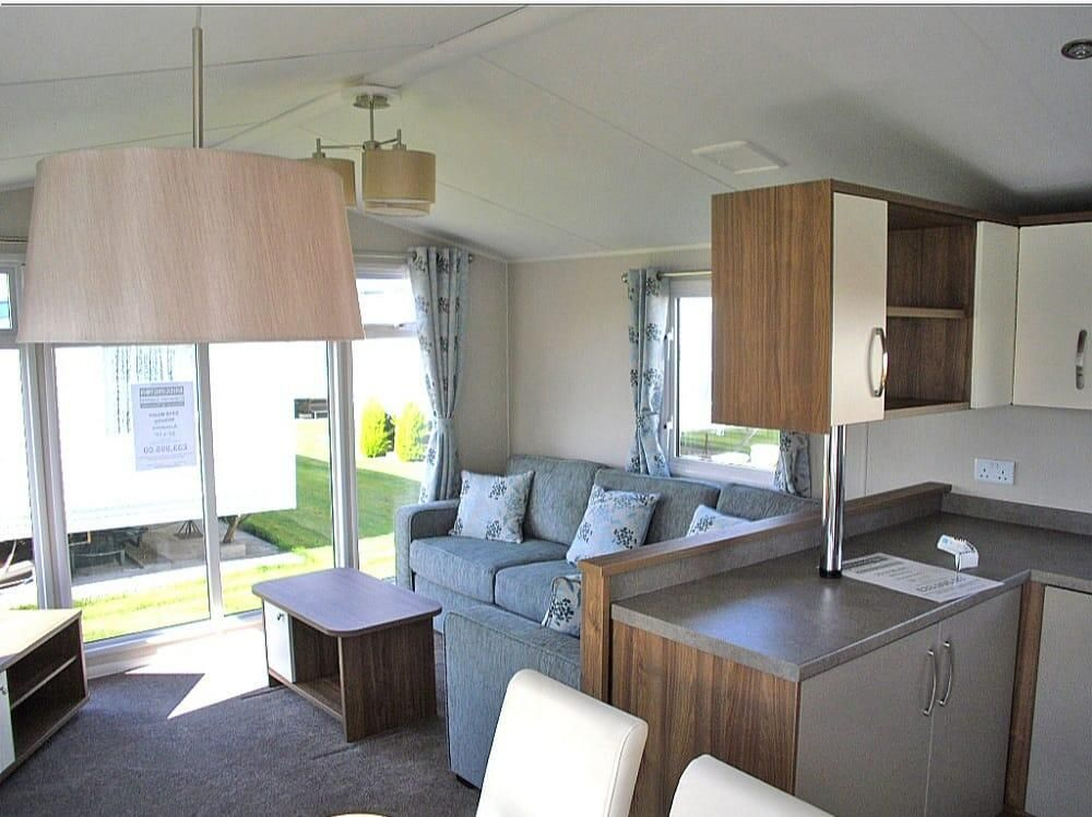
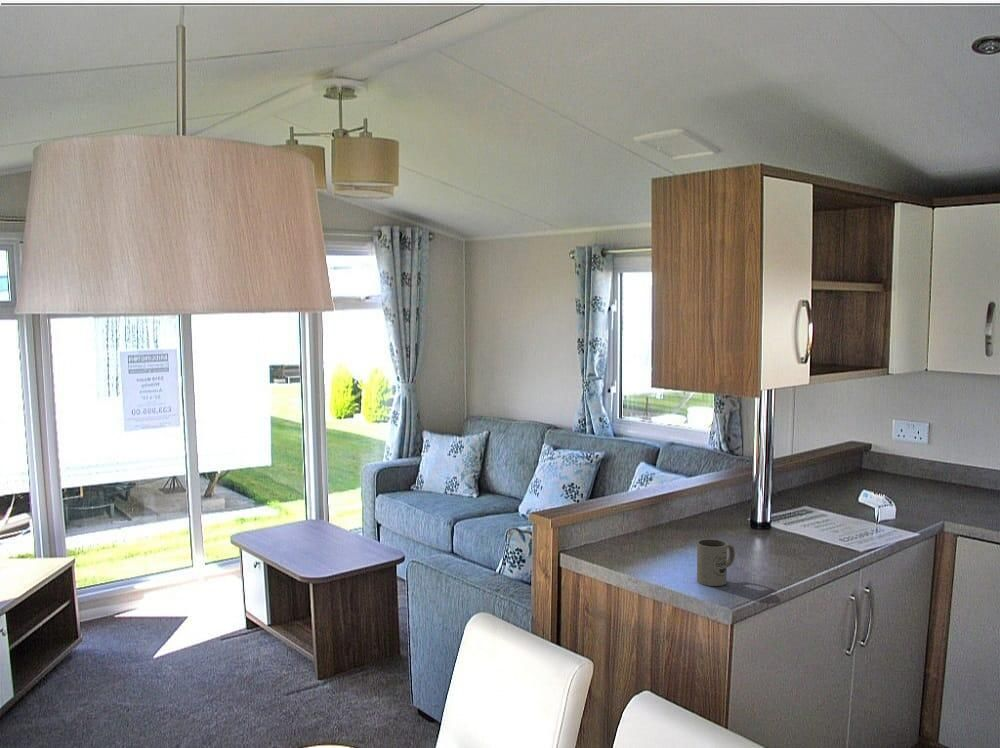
+ mug (717, 560)
